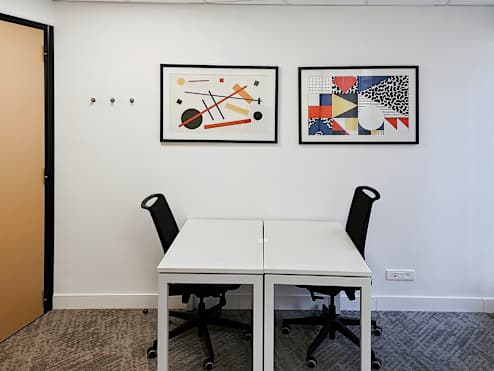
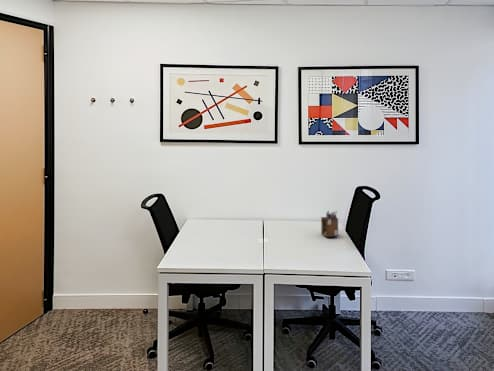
+ desk organizer (329, 223)
